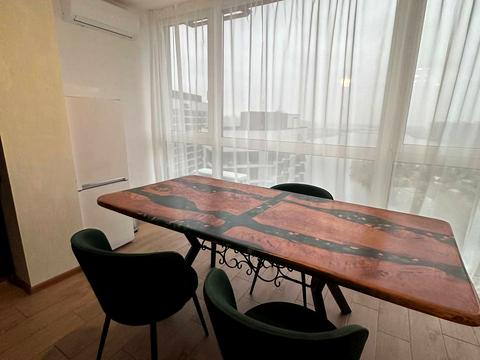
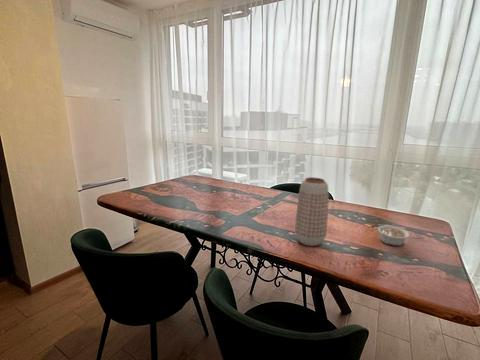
+ legume (392, 235)
+ planter (312, 211)
